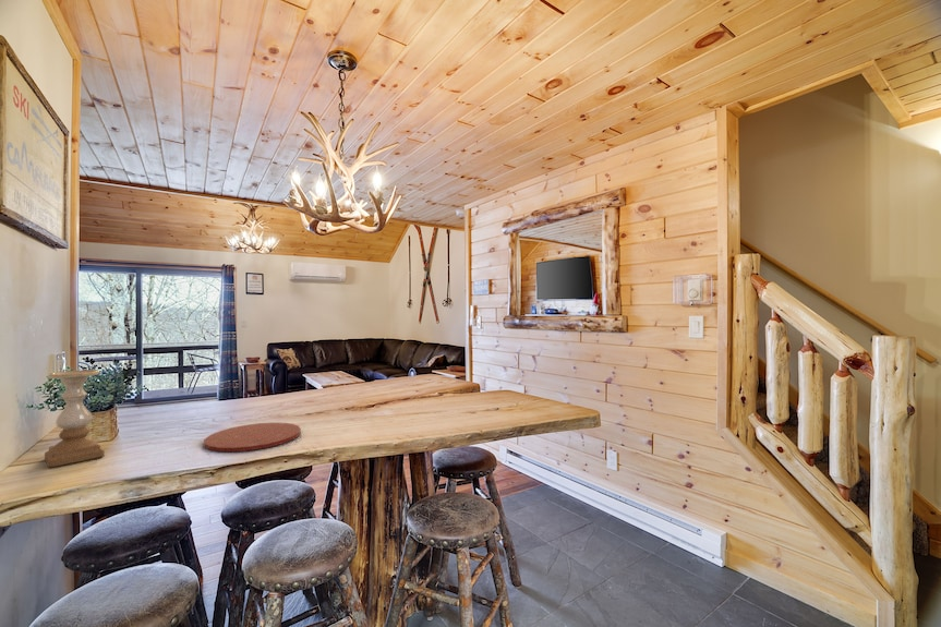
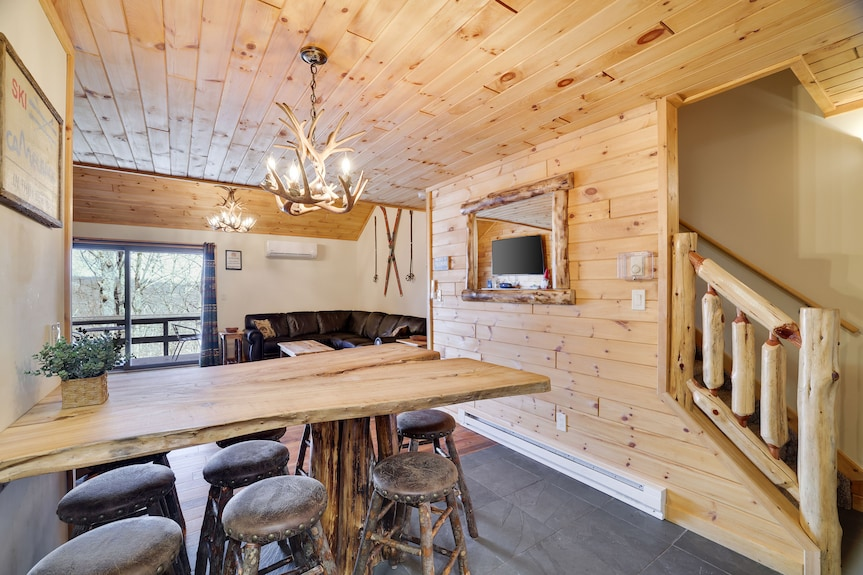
- plate (254, 435)
- candle holder (74, 414)
